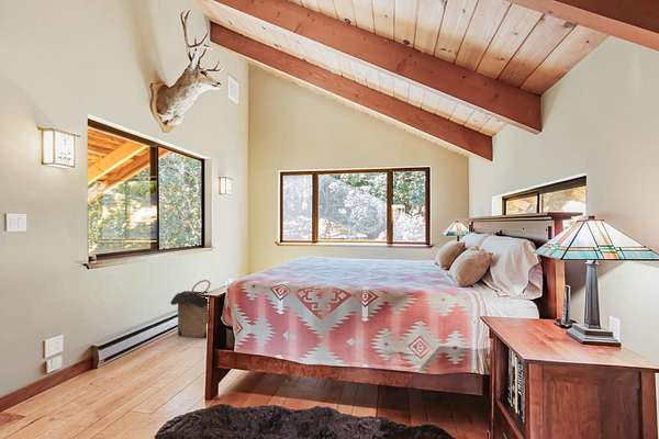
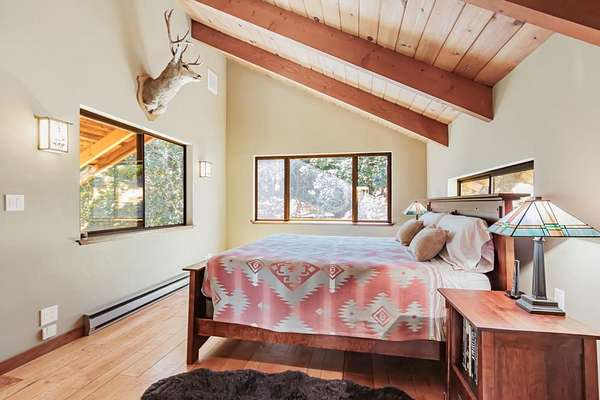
- laundry hamper (196, 307)
